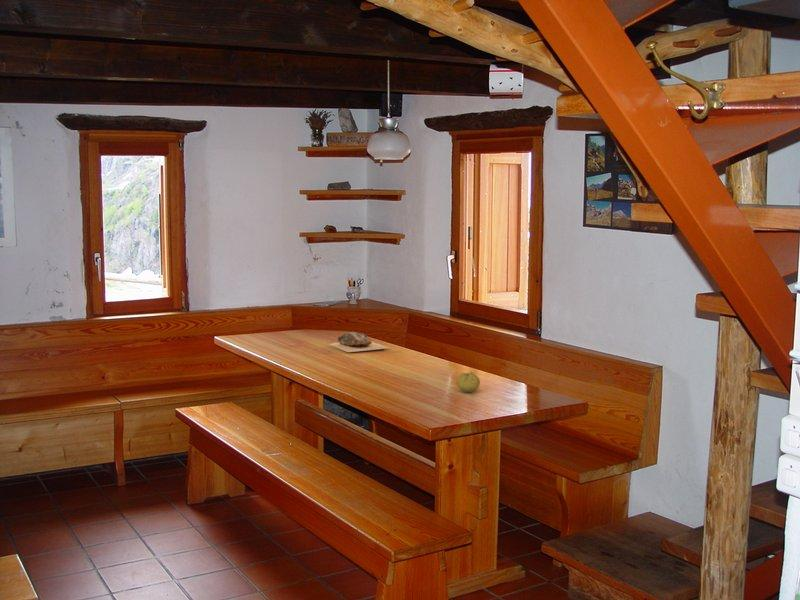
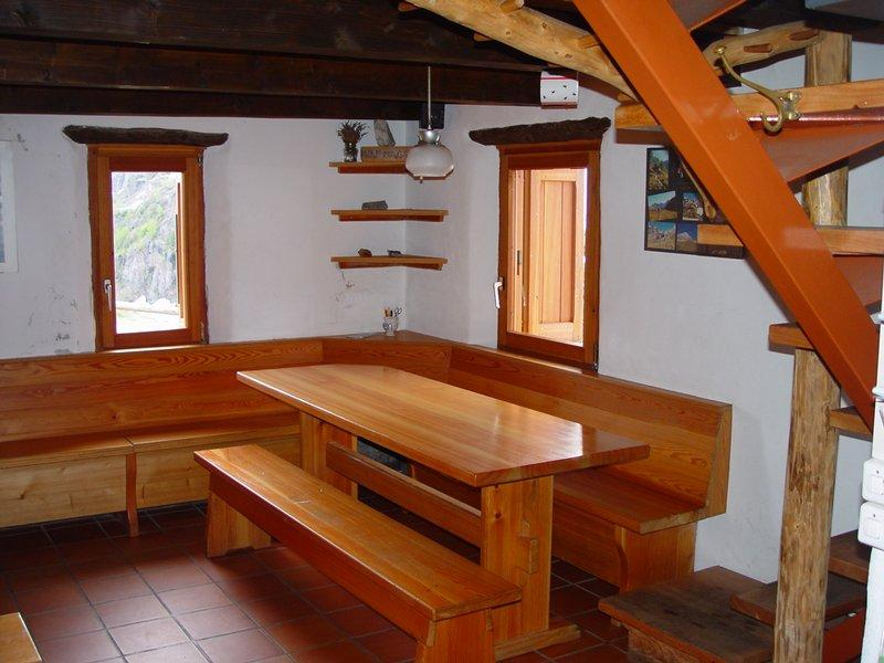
- fruit (468, 382)
- mineral sample (357, 339)
